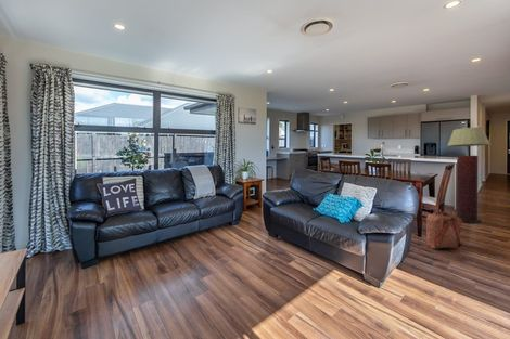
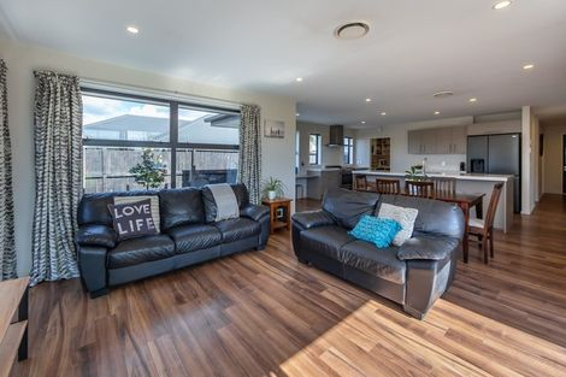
- floor lamp (467, 174)
- backpack (444, 230)
